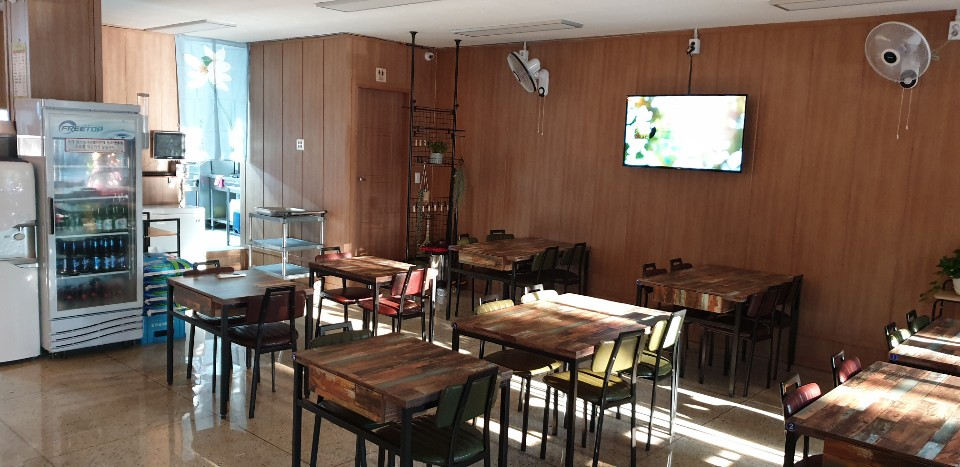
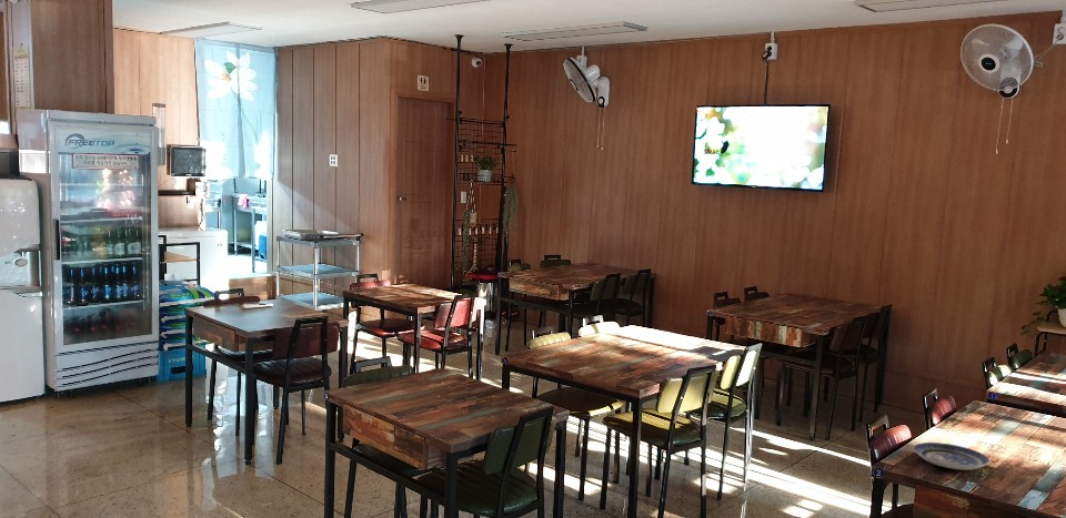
+ plate (949, 458)
